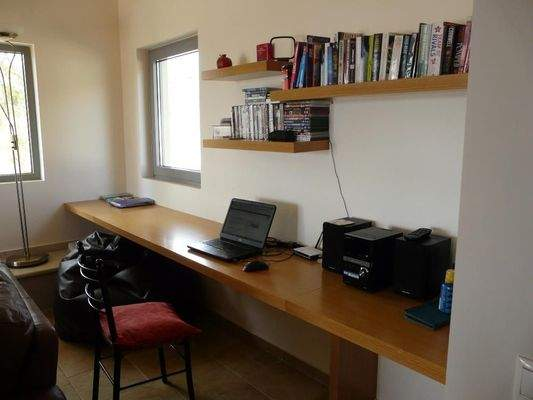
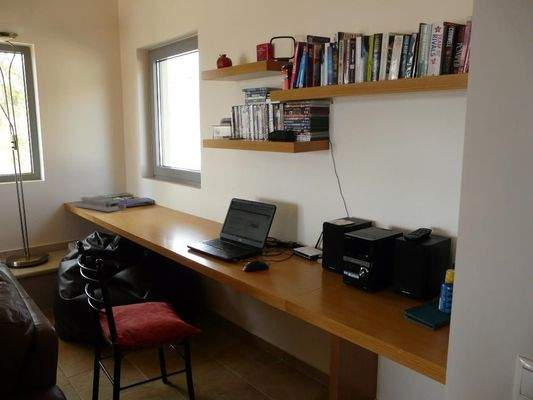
+ desk organizer (99, 202)
